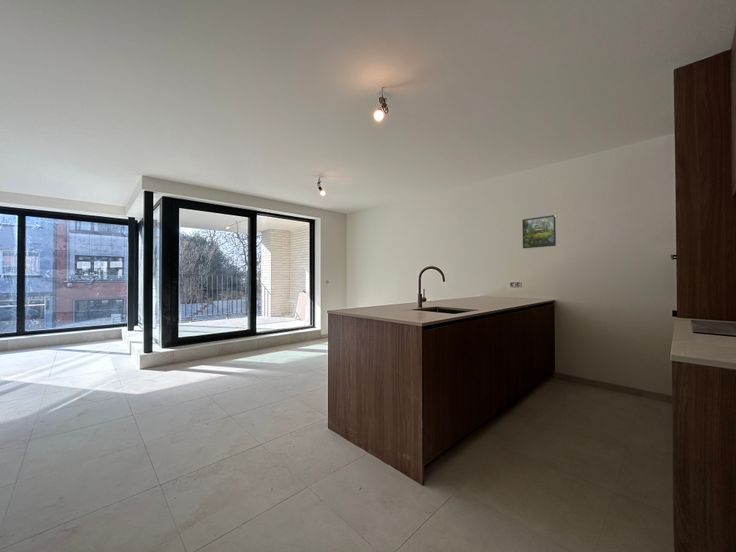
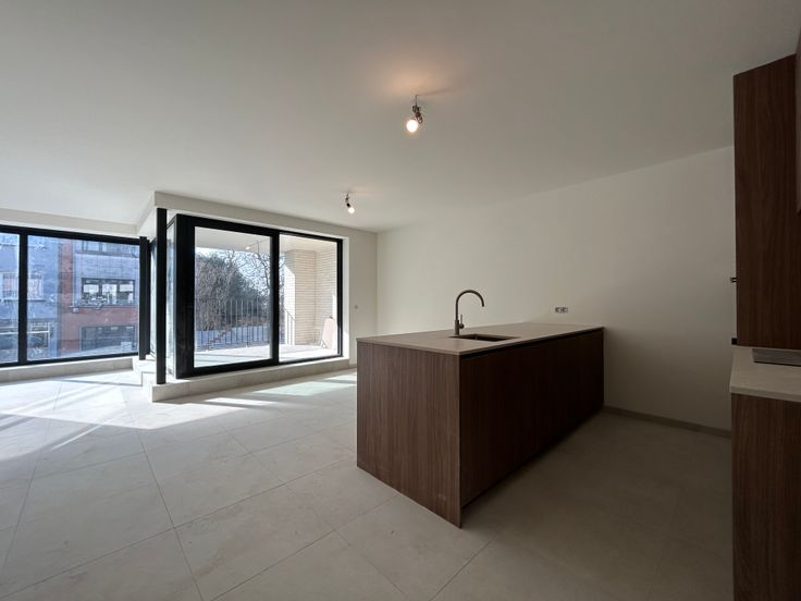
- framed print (538, 232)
